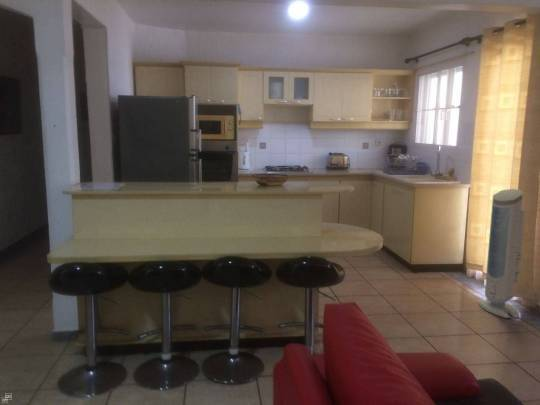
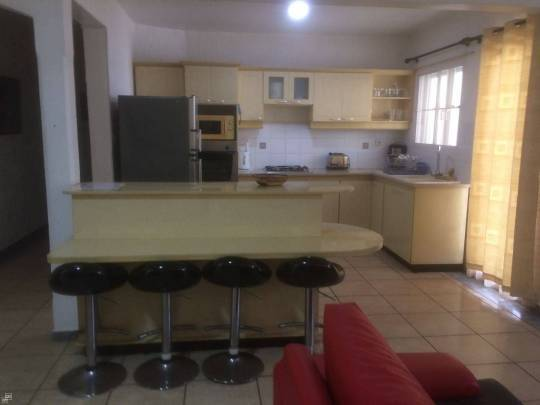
- air purifier (502, 250)
